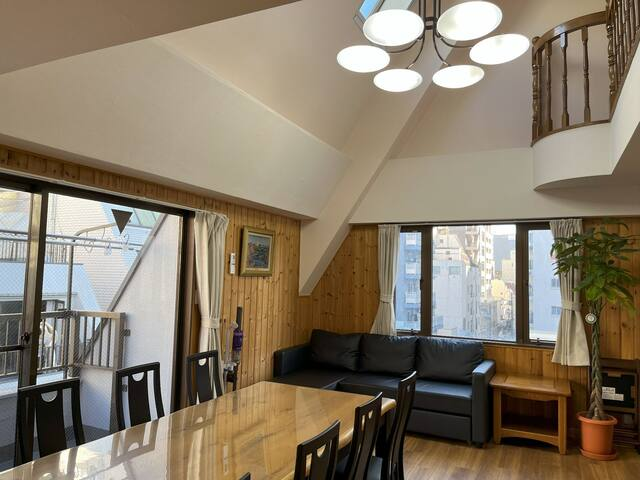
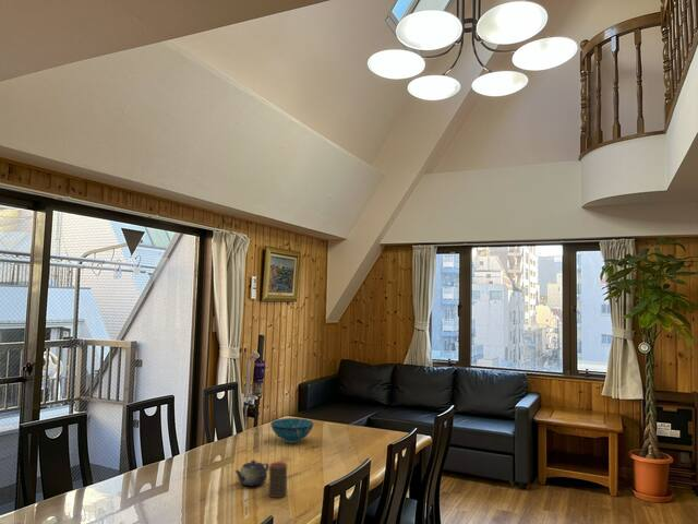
+ teapot (251, 472)
+ decorative bowl (291, 431)
+ cup (277, 479)
